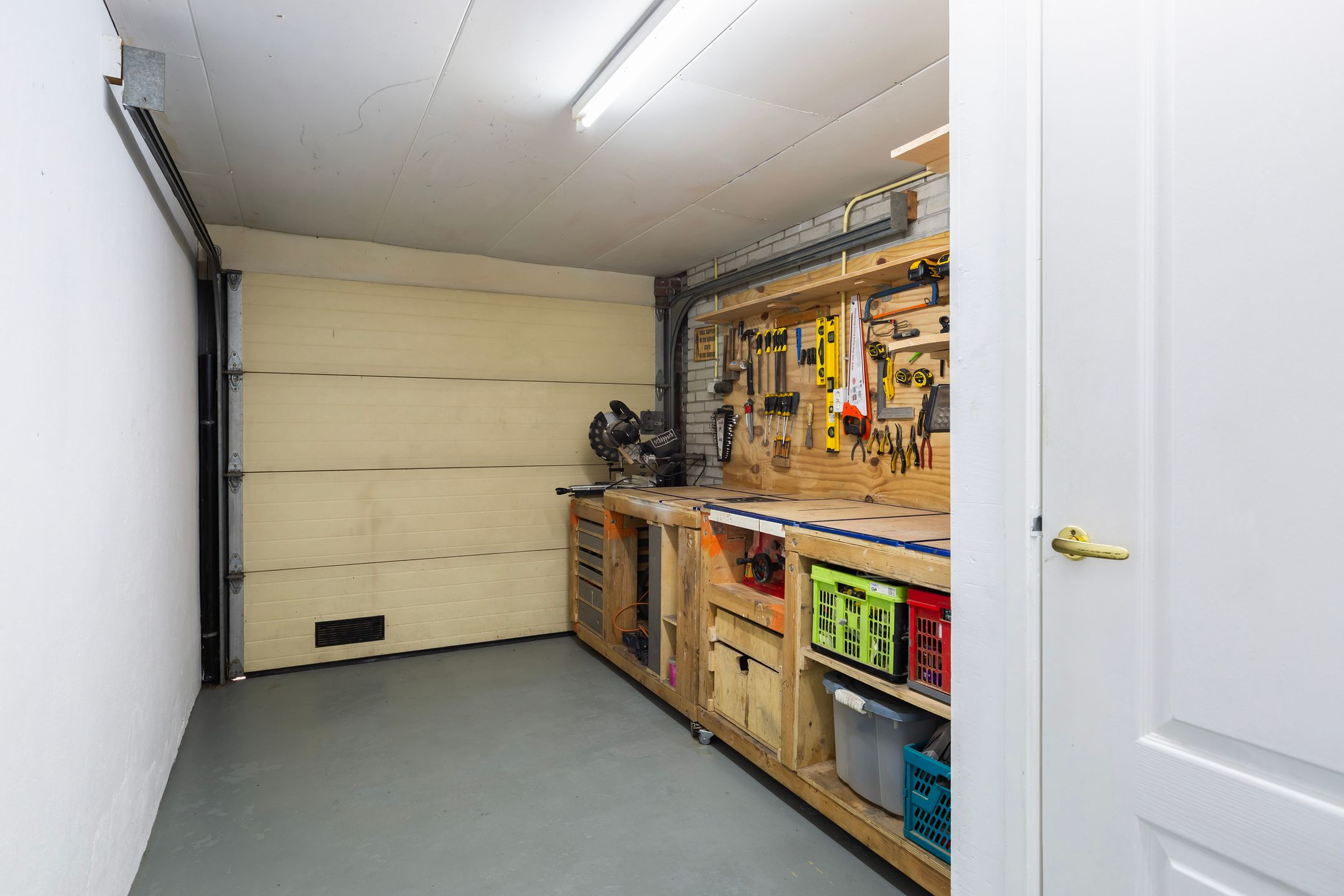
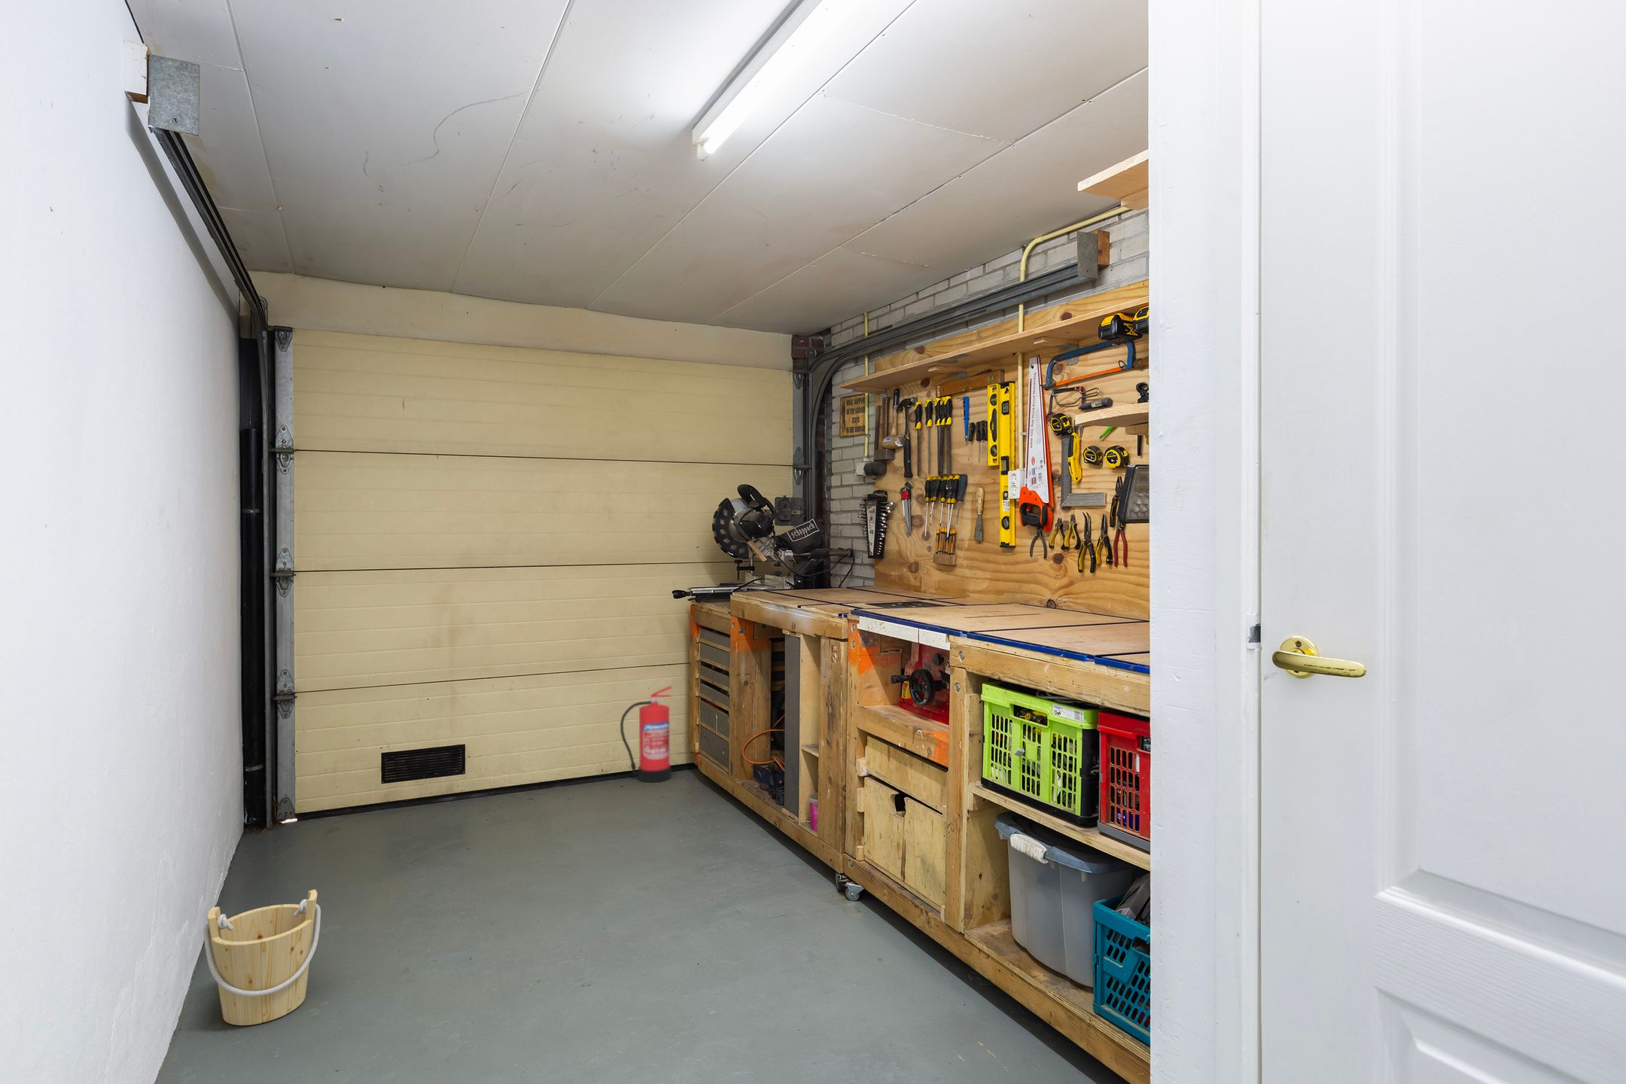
+ fire extinguisher (646, 733)
+ bucket (264, 955)
